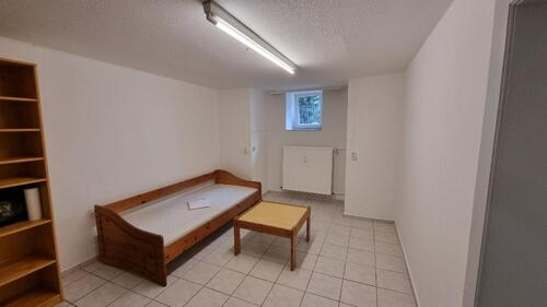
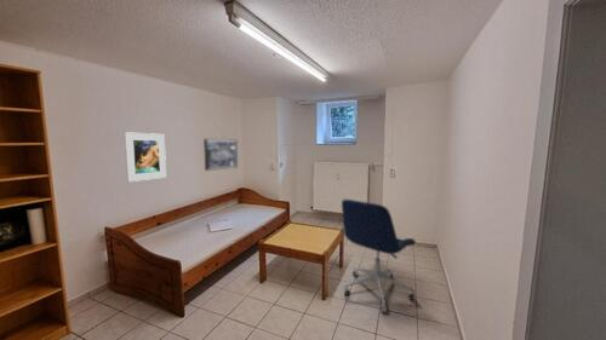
+ wall art (222, 154)
+ office chair (377, 243)
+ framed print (147, 156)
